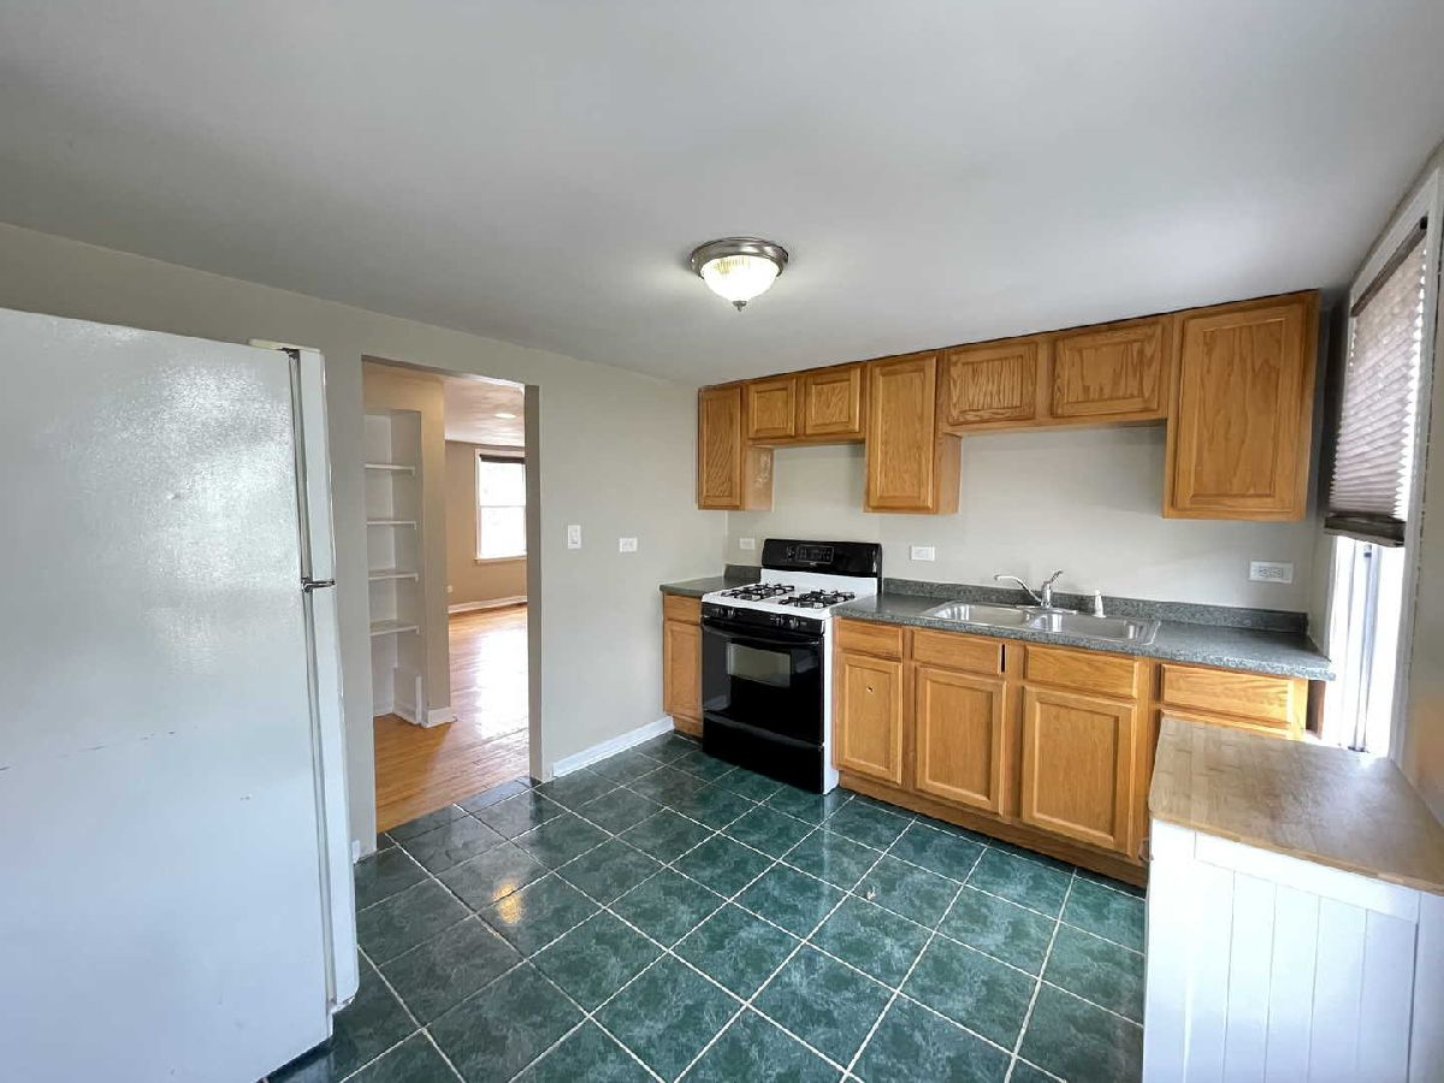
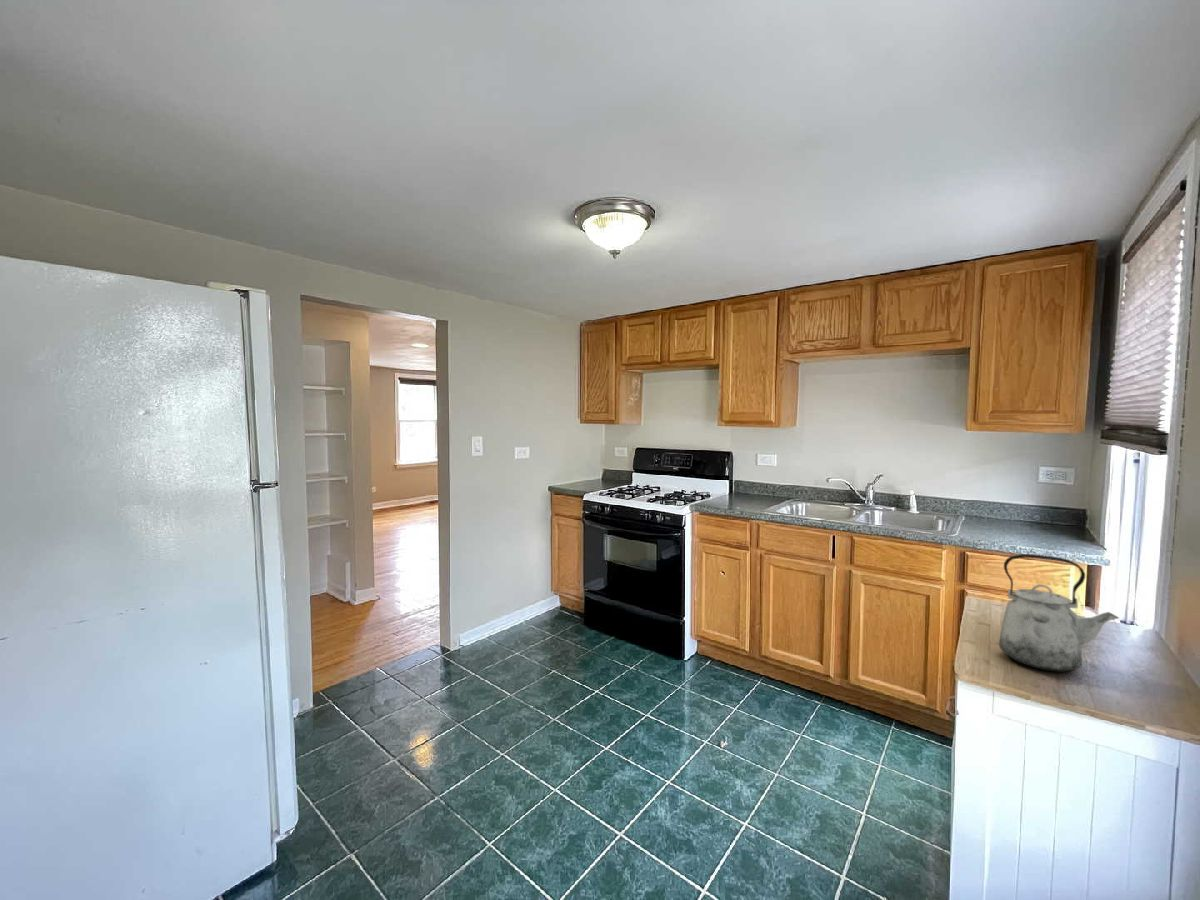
+ kettle (1057, 611)
